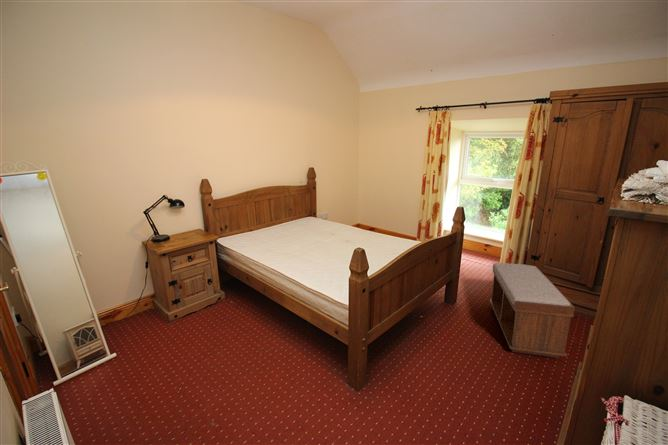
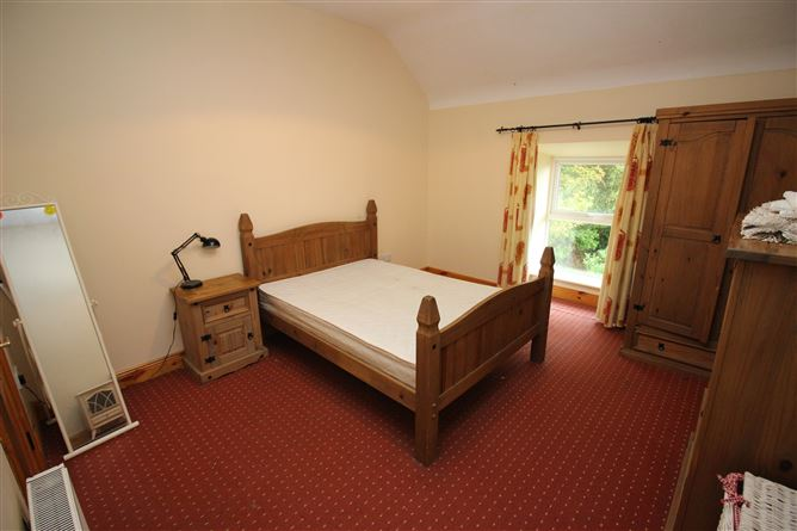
- bench (523, 304)
